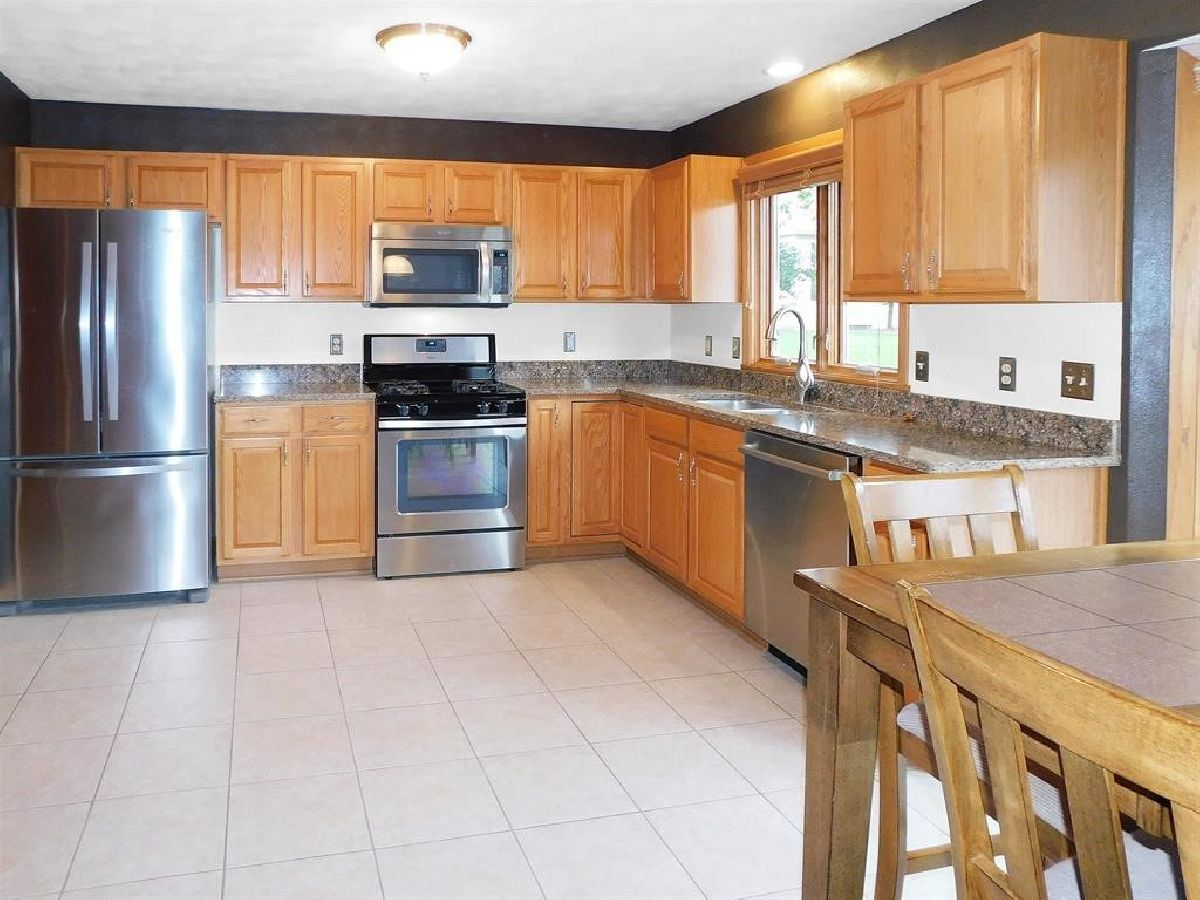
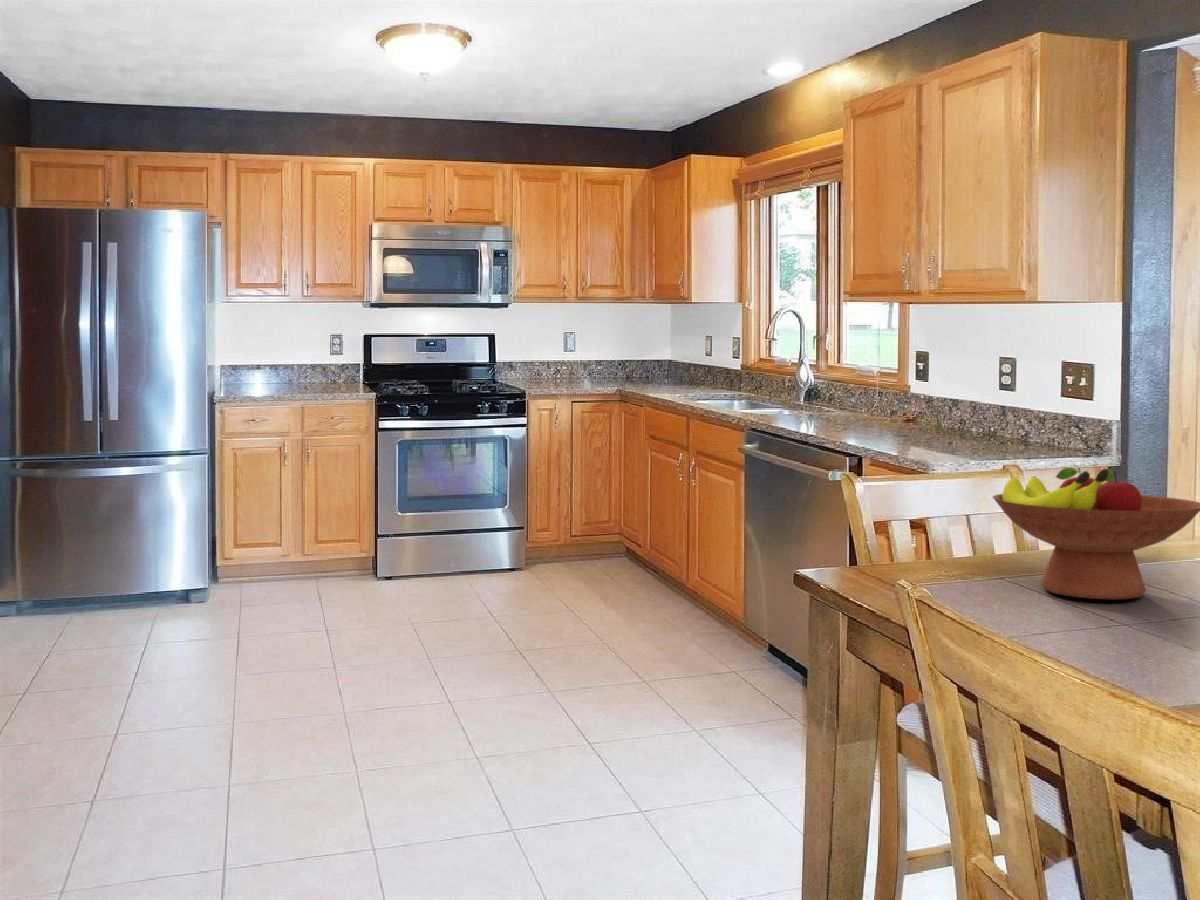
+ fruit bowl (1094, 528)
